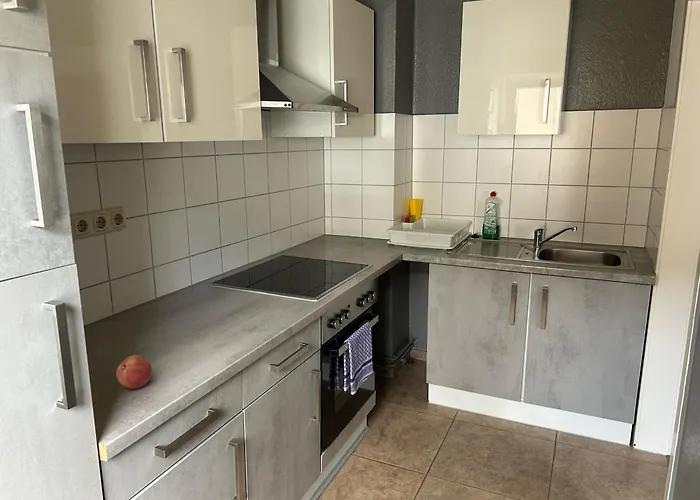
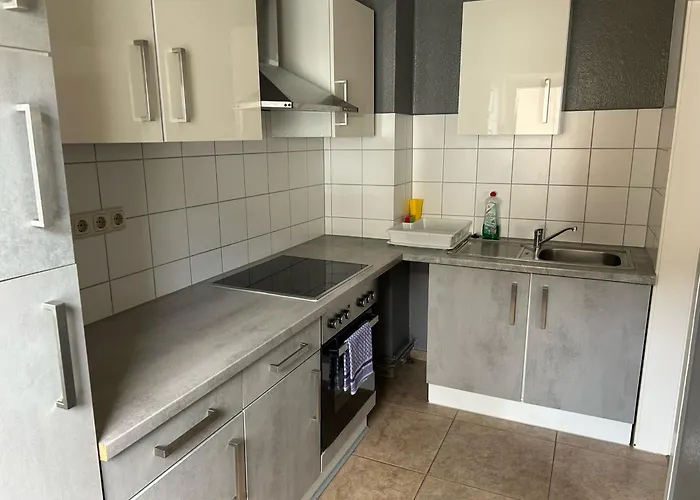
- fruit (135, 371)
